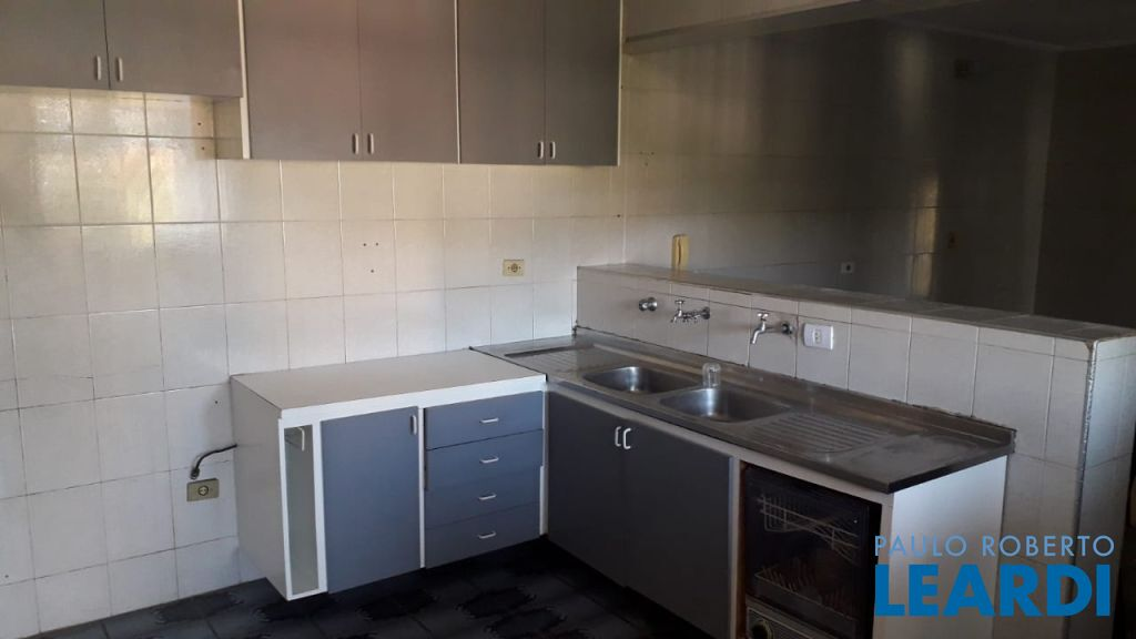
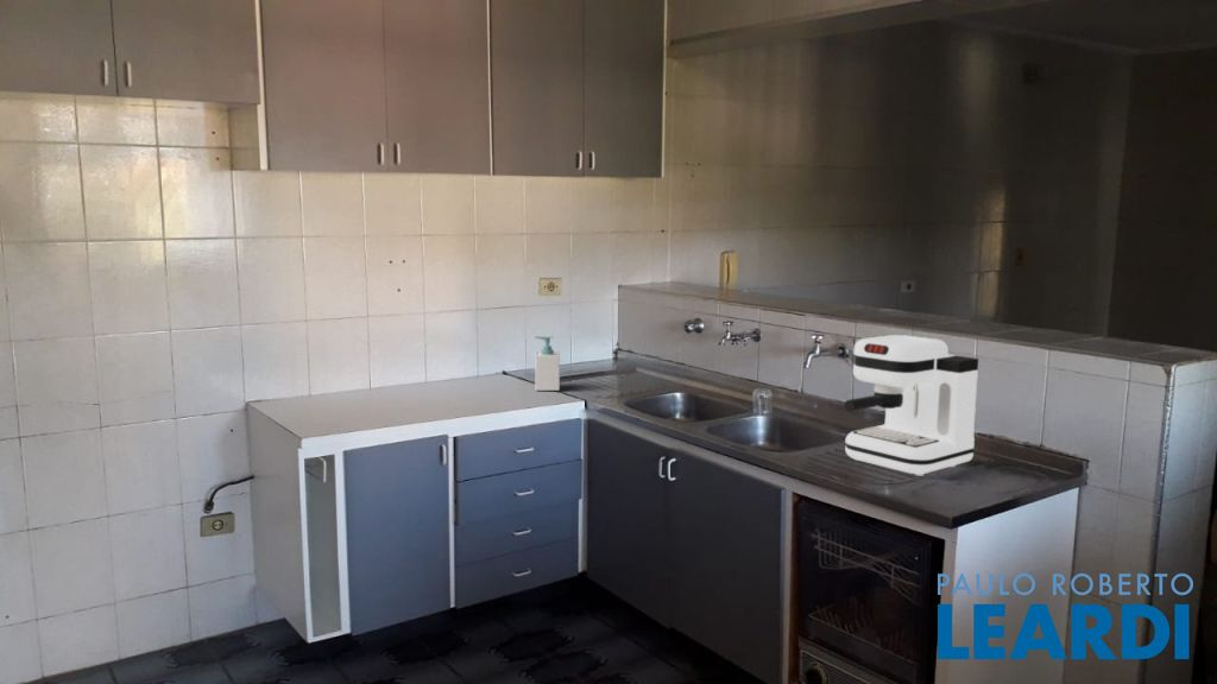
+ coffee maker (907, 403)
+ soap bottle (547, 362)
